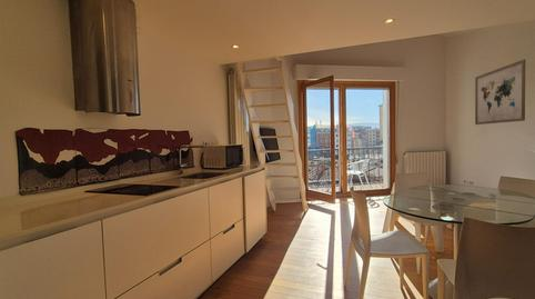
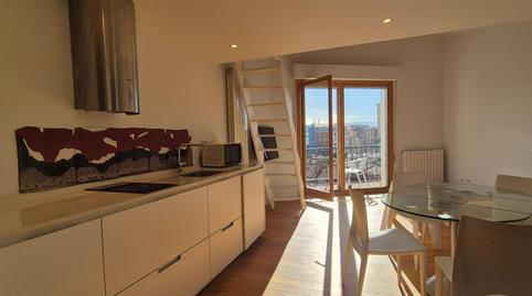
- wall art (496, 96)
